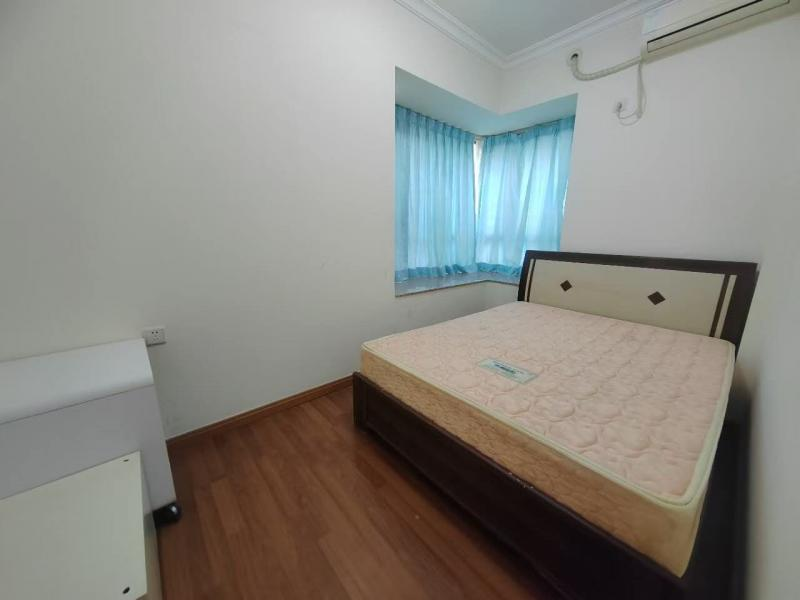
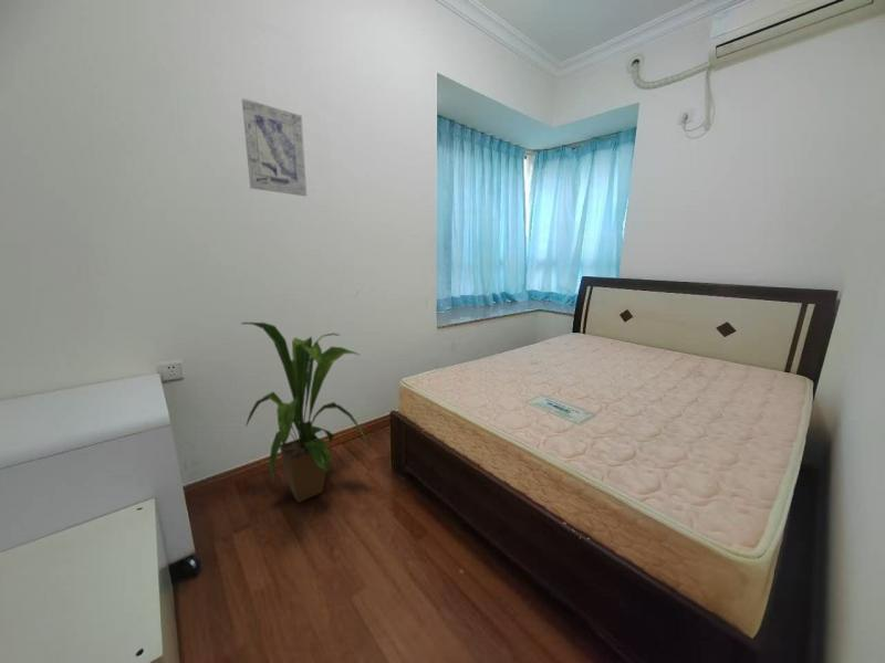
+ wall art (275, 150)
+ house plant (314, 402)
